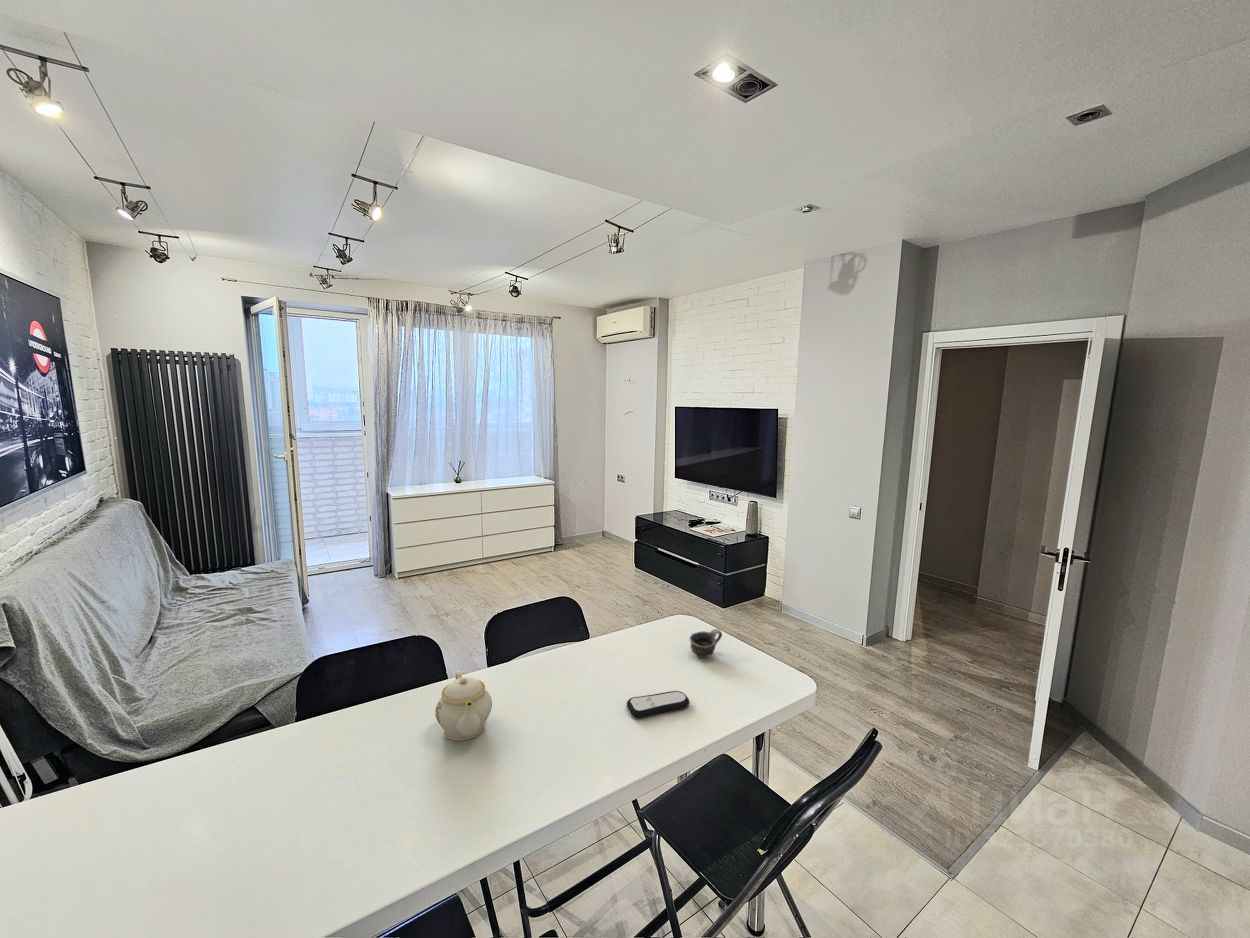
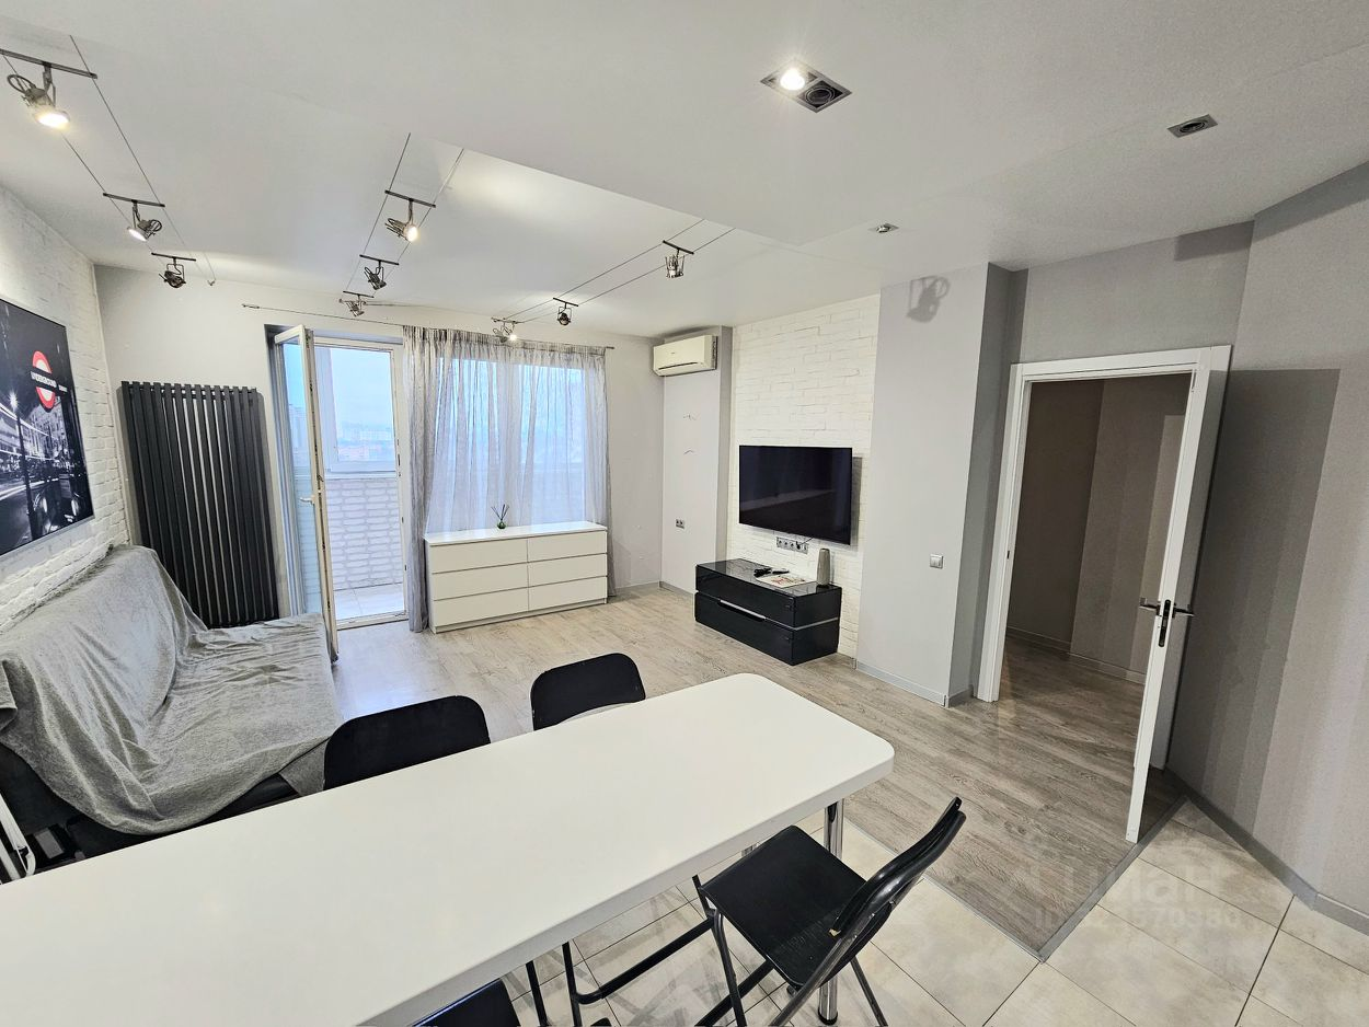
- cup (704, 643)
- remote control (658, 703)
- teapot (463, 702)
